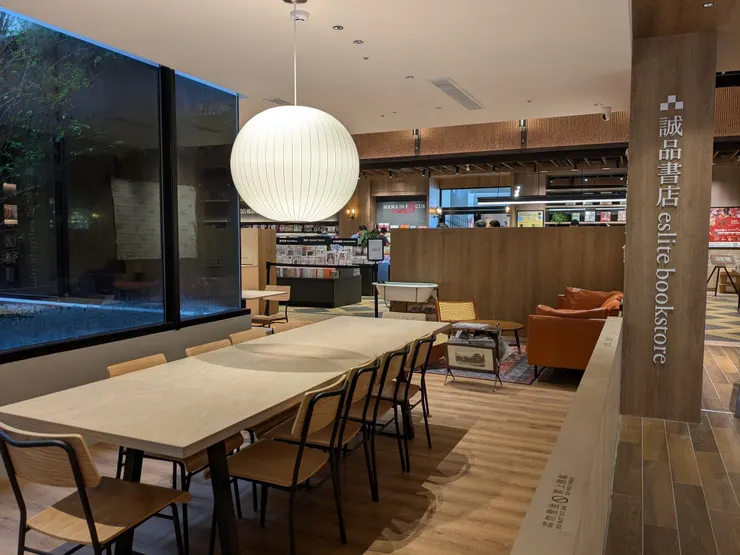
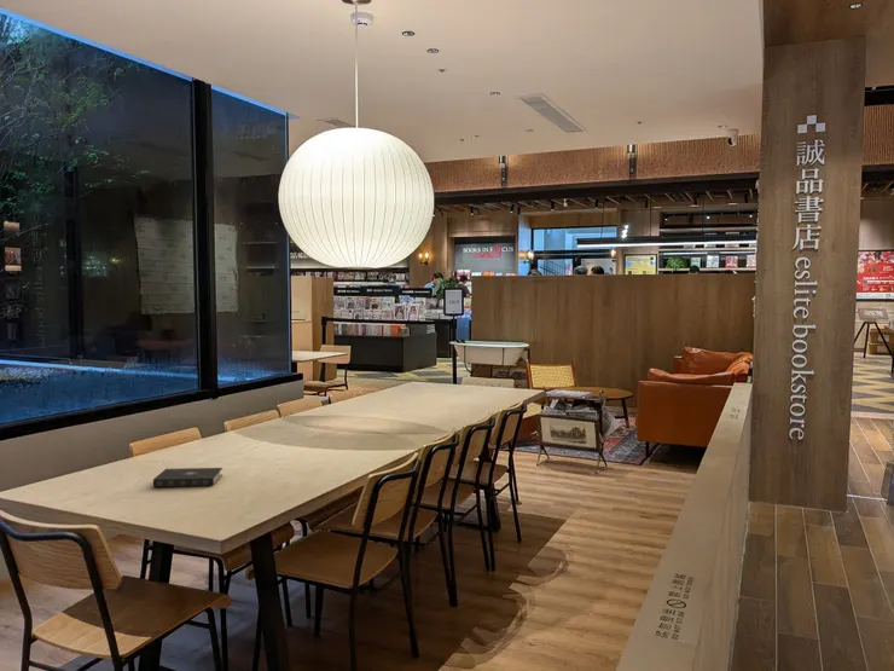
+ book (188, 476)
